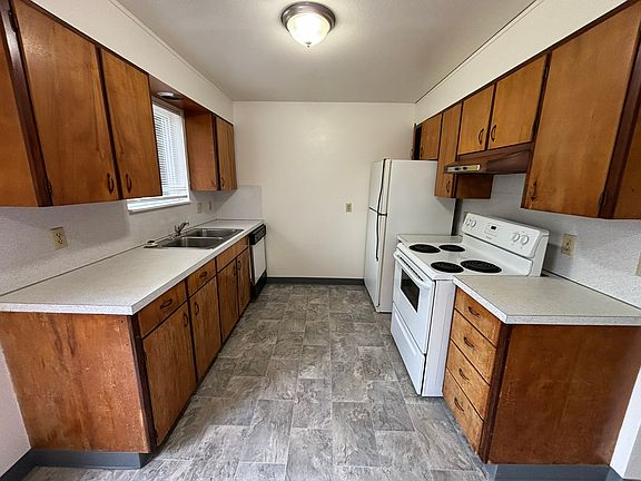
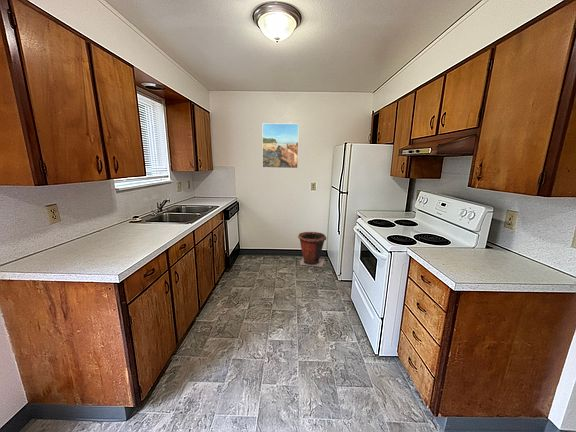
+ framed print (280, 146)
+ waste bin (312, 248)
